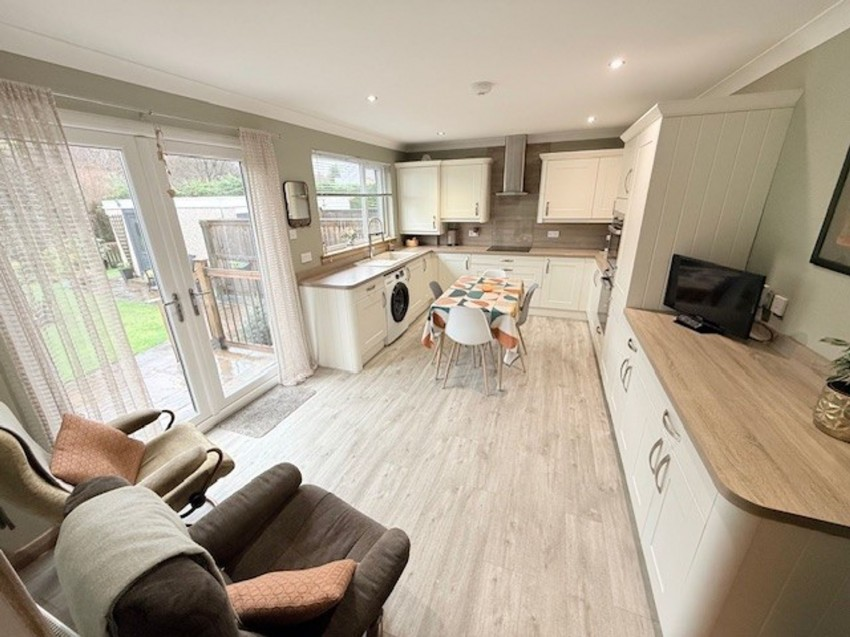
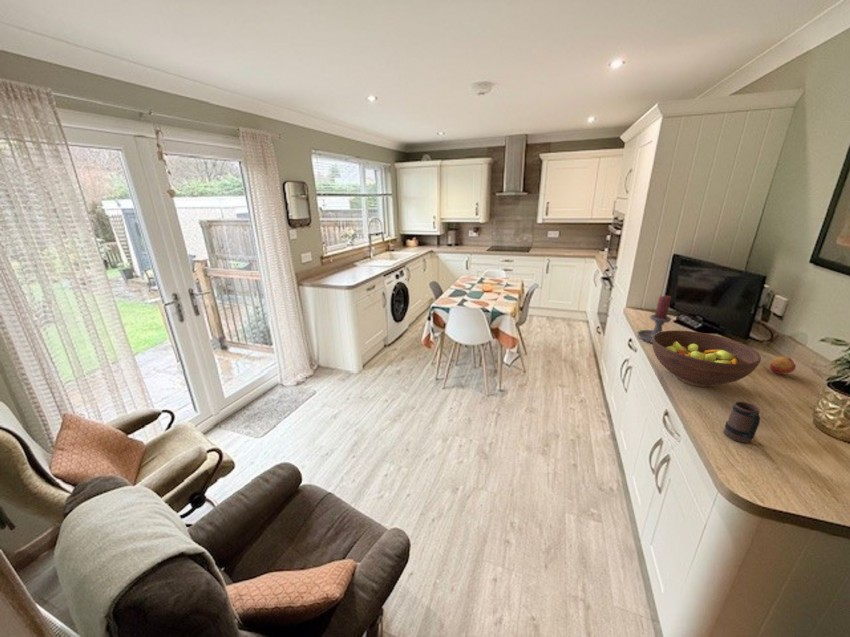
+ fruit bowl (698, 362)
+ fruit (782, 365)
+ candle holder (666, 318)
+ mug (744, 423)
